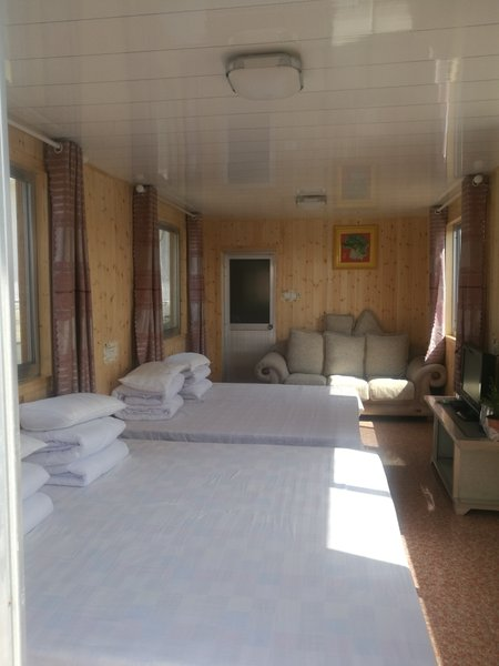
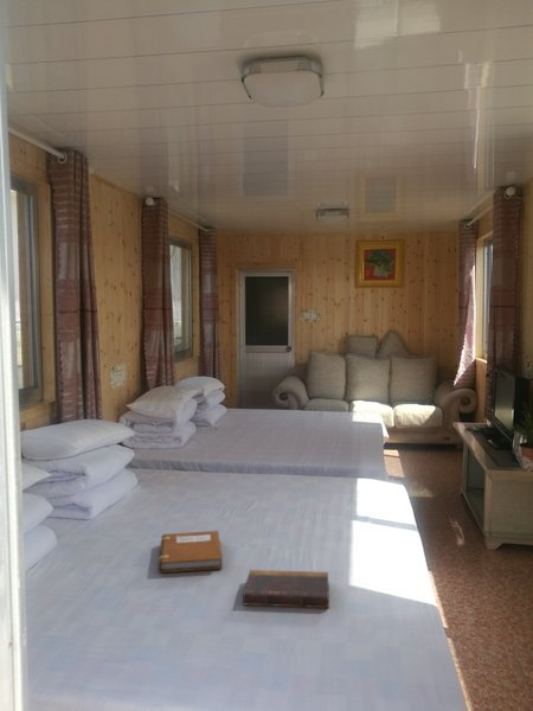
+ notebook (190, 549)
+ book (287, 588)
